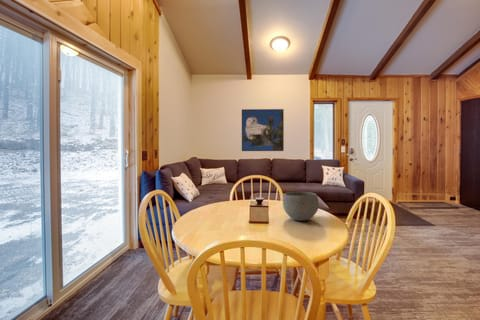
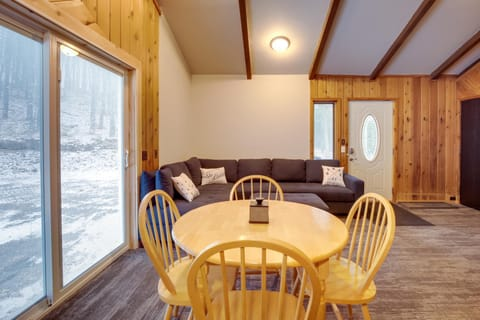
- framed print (262, 130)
- bowl (300, 206)
